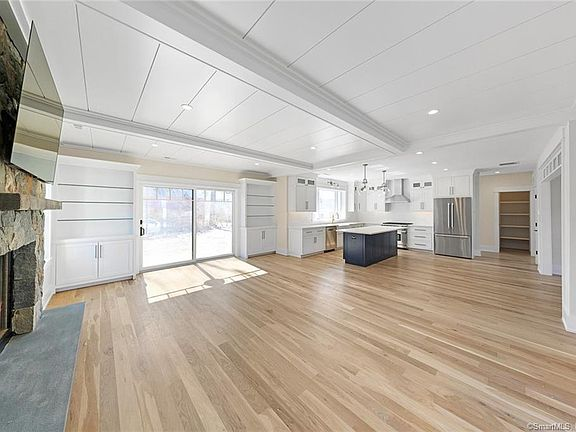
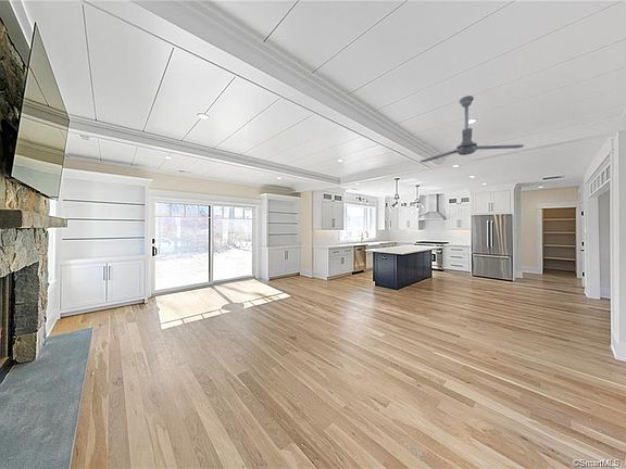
+ ceiling fan (466, 121)
